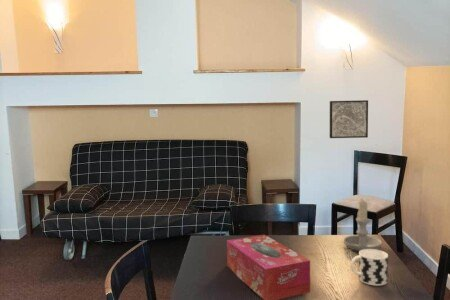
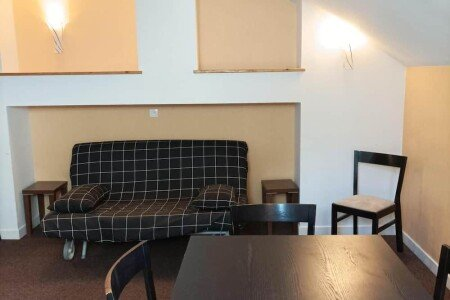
- tissue box (265, 264)
- wall art (348, 119)
- candle (362, 223)
- cup (368, 267)
